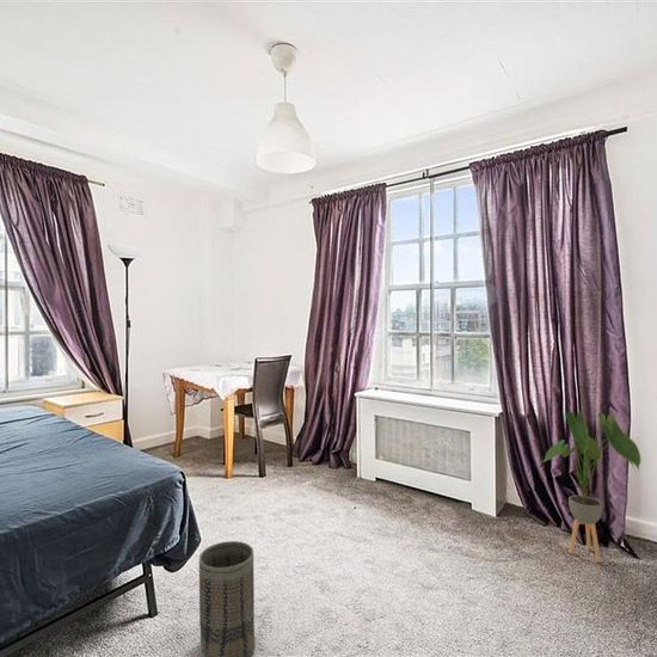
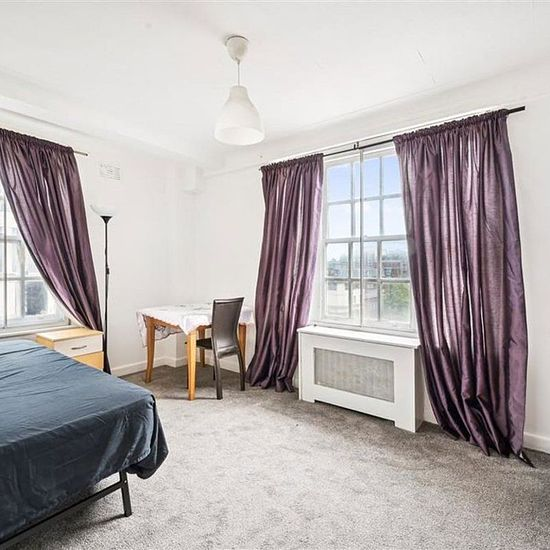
- basket (227, 601)
- house plant (590, 483)
